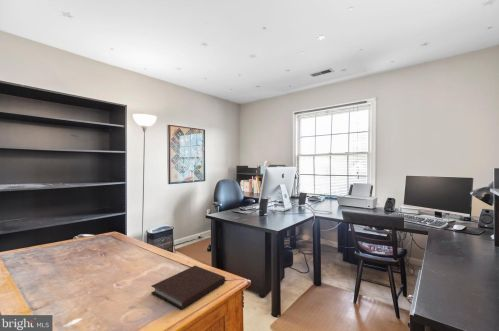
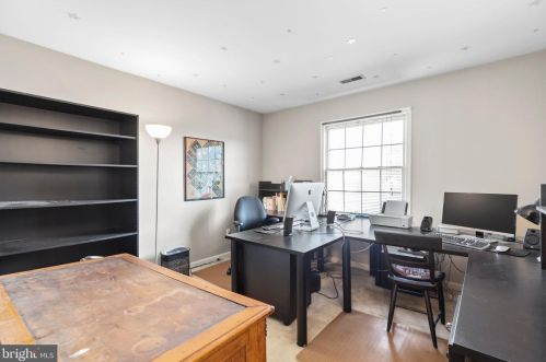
- notebook (189, 284)
